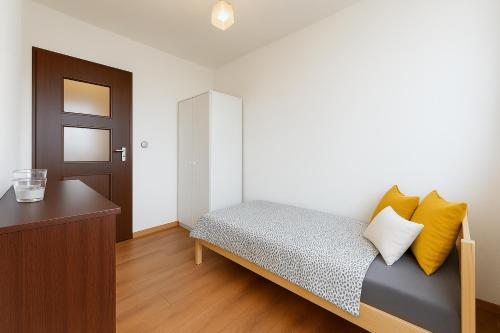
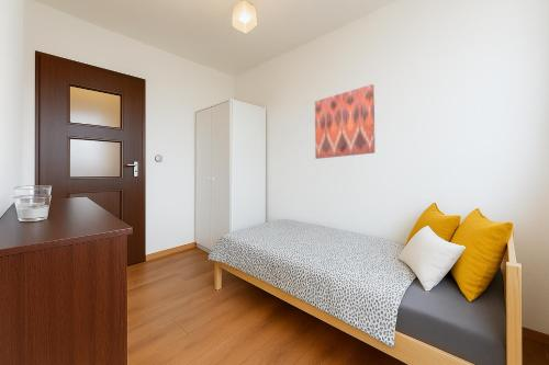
+ wall art (341, 124)
